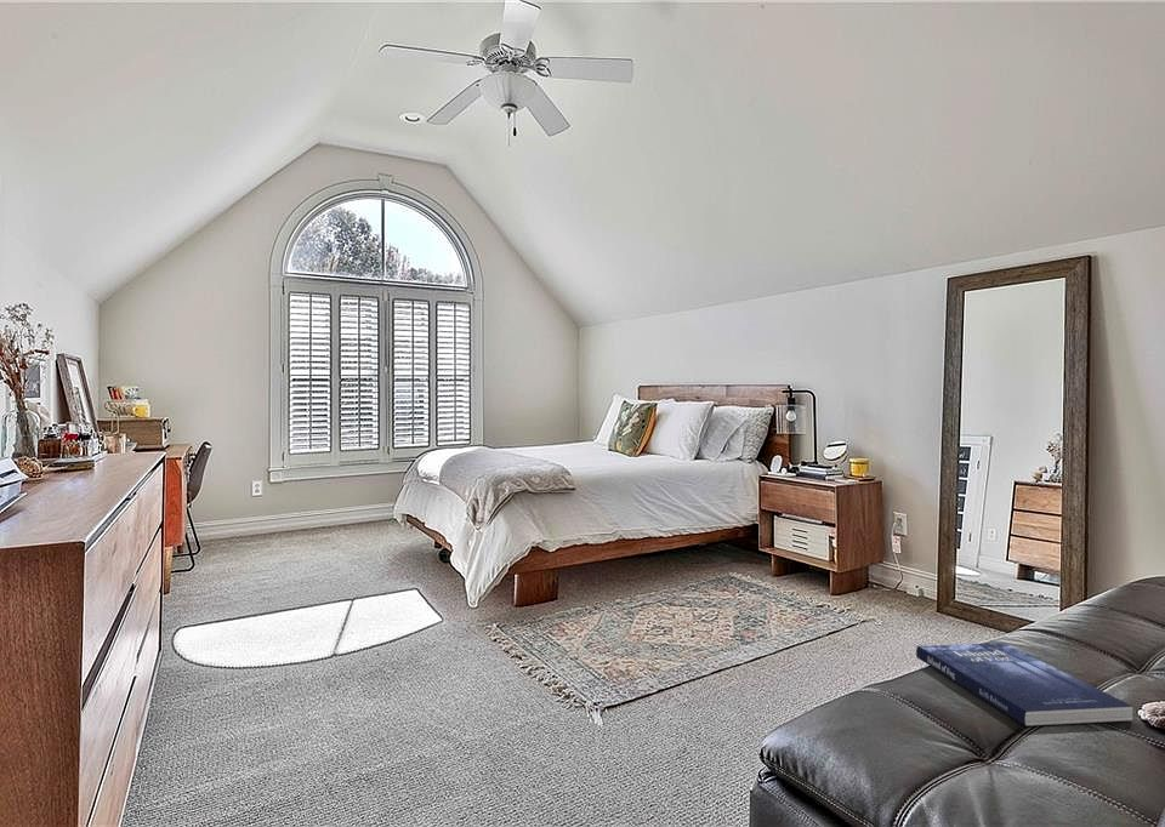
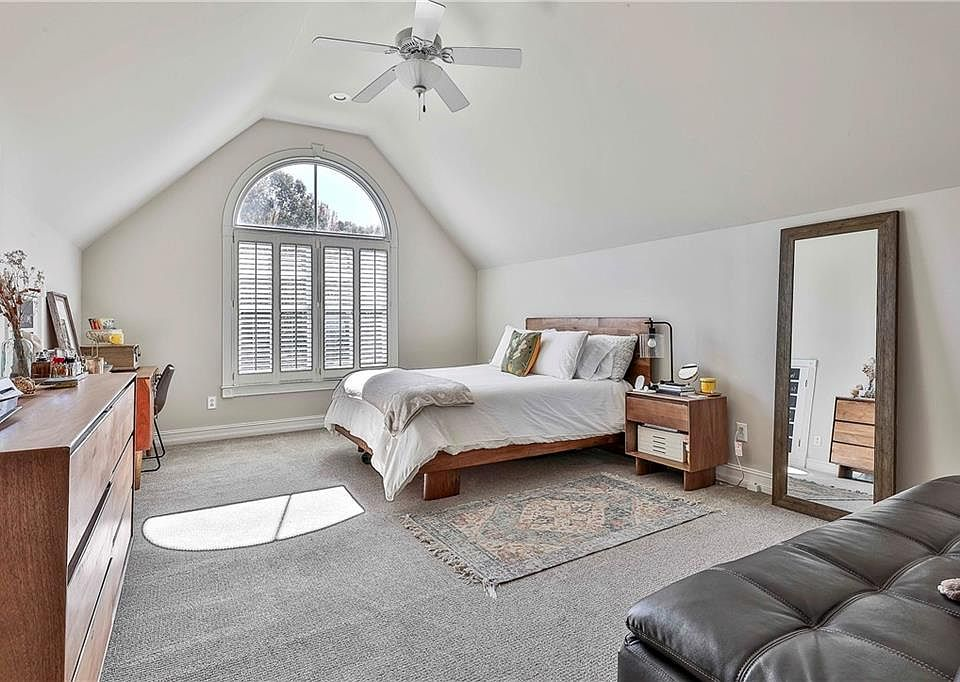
- book (1012, 679)
